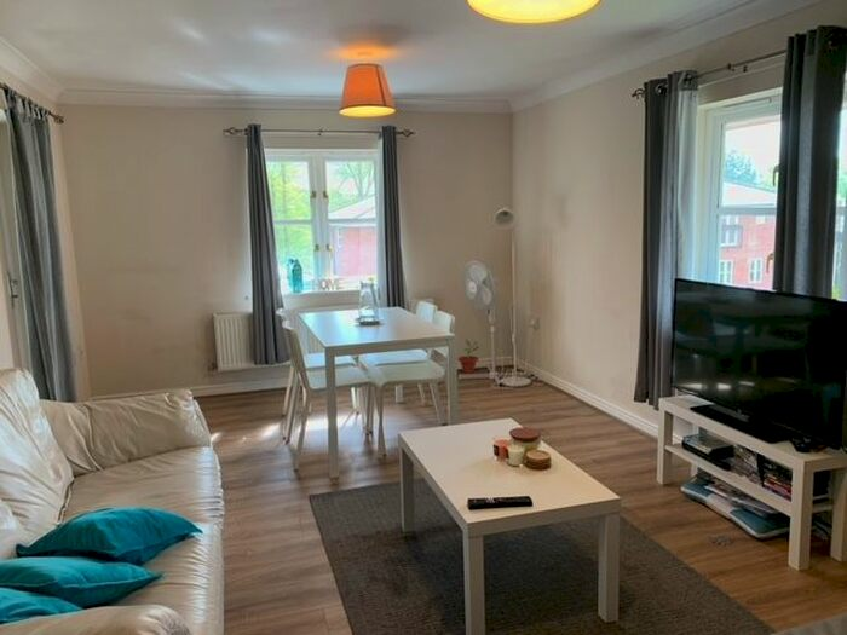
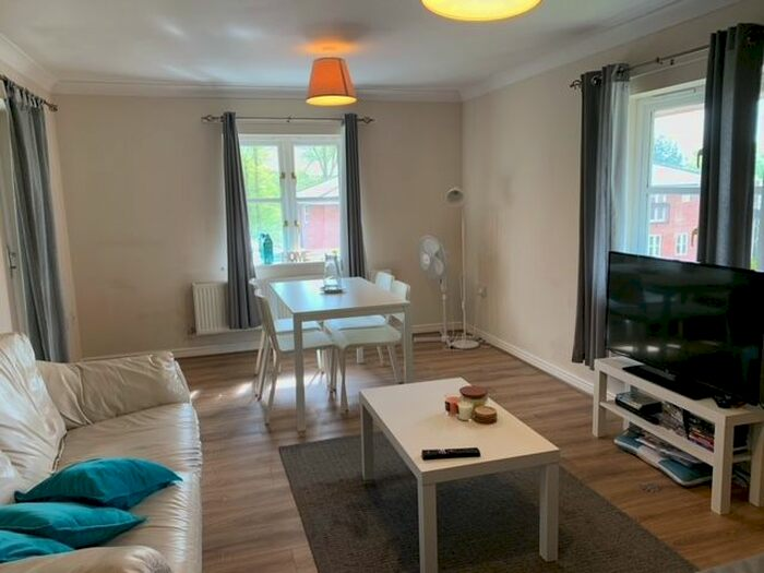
- potted plant (468, 354)
